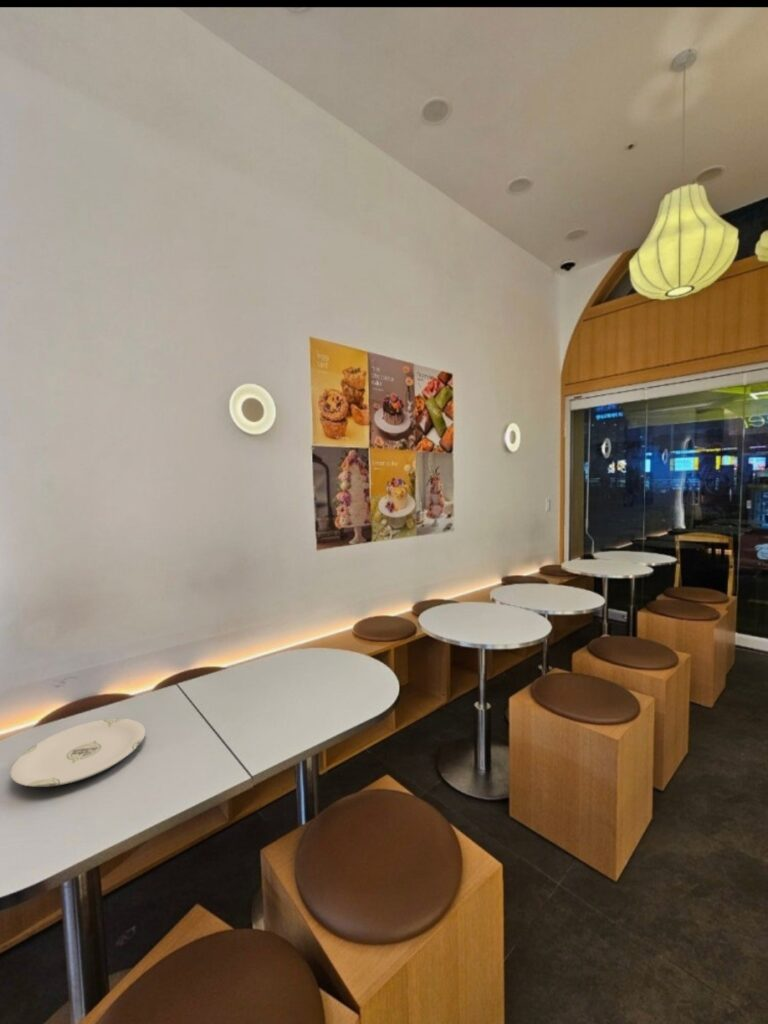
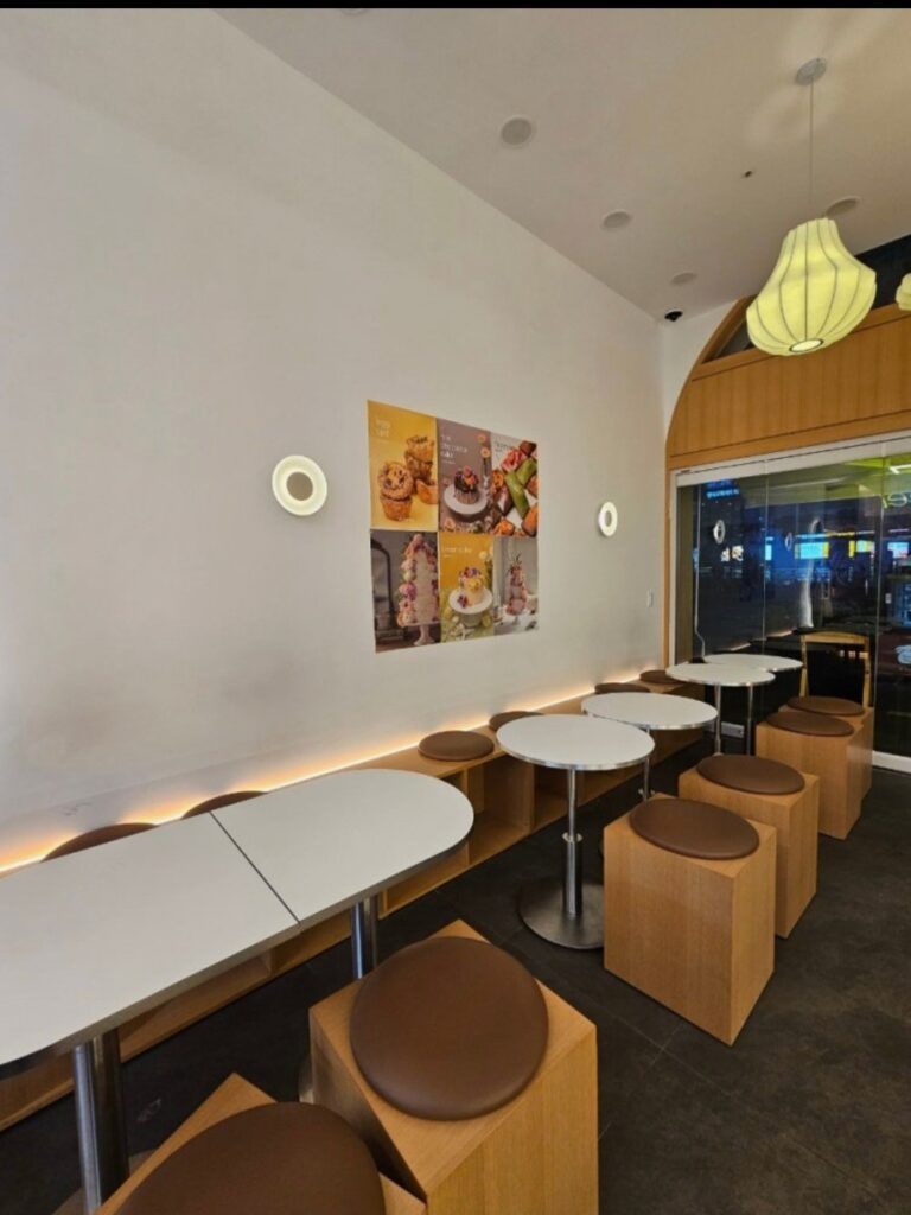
- plate (83, 752)
